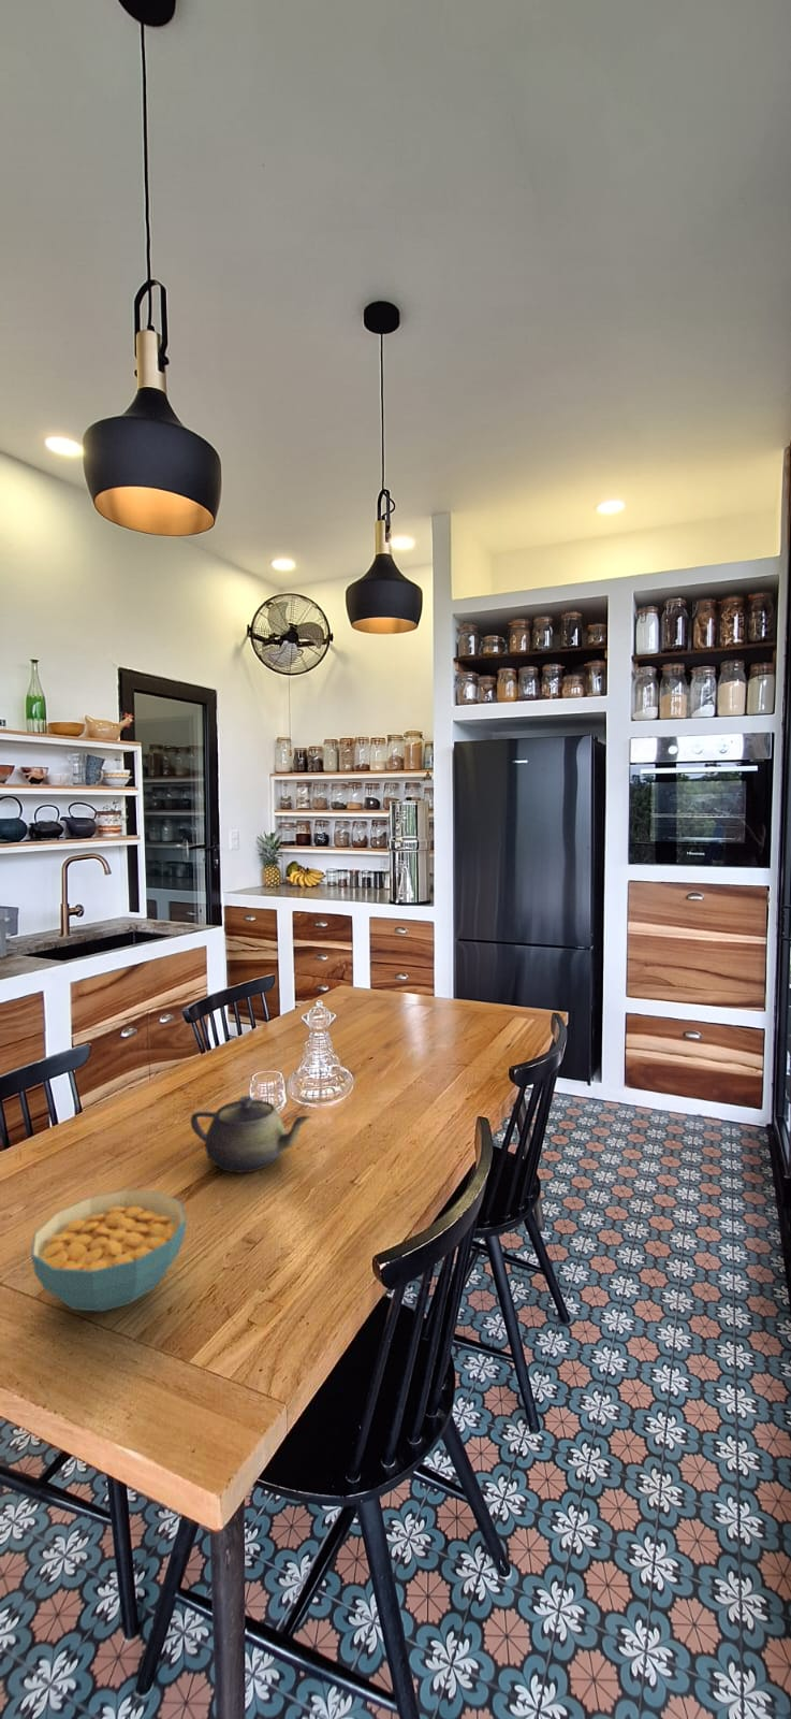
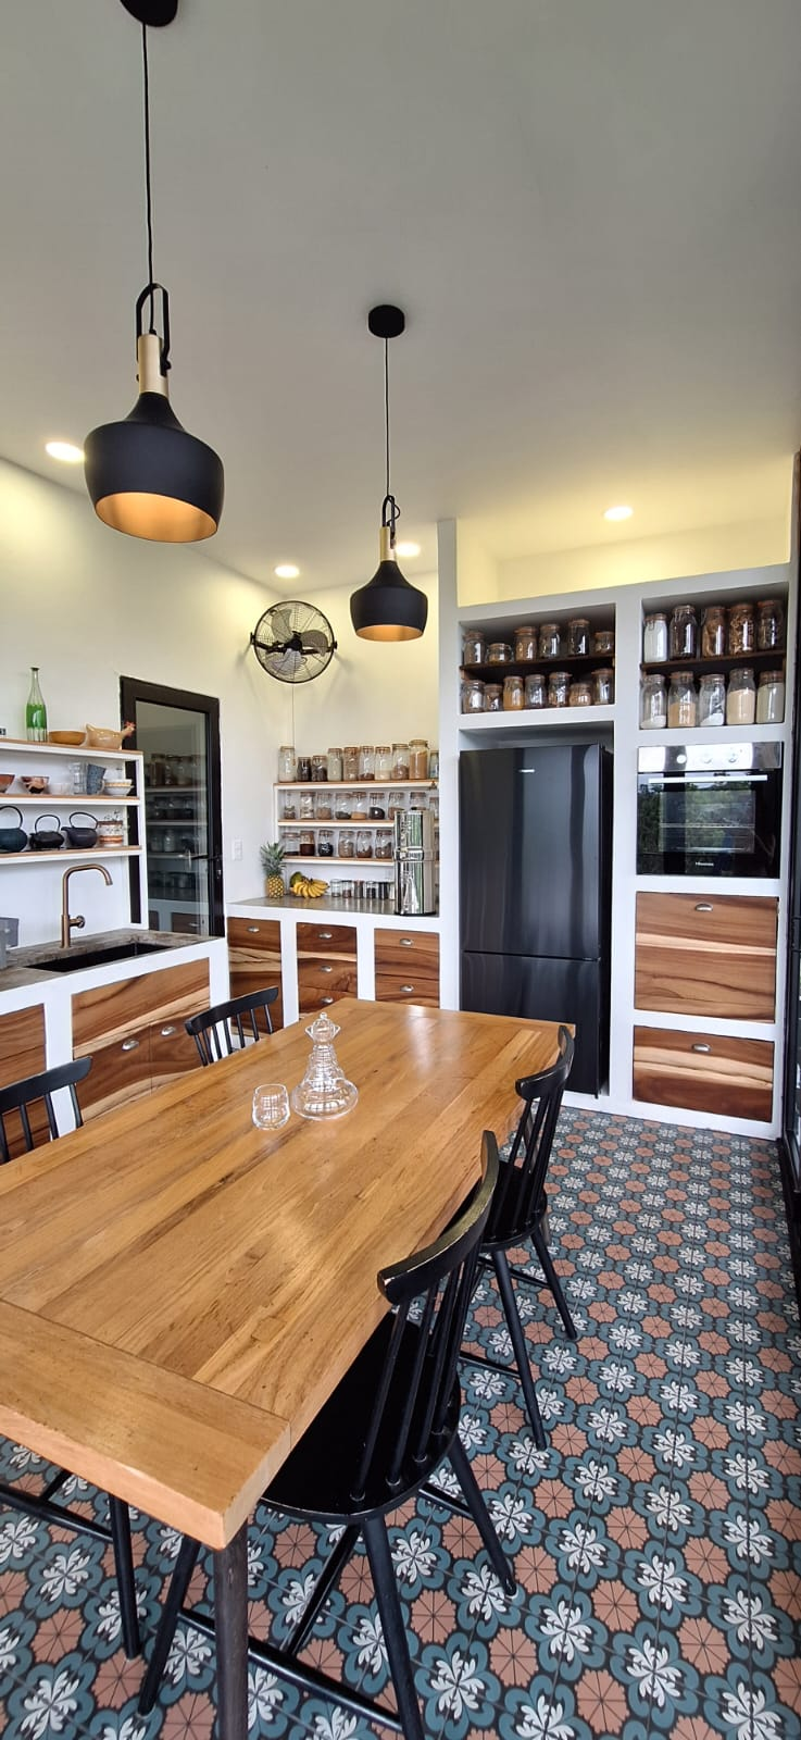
- teapot (249, 1129)
- cereal bowl (112, 1261)
